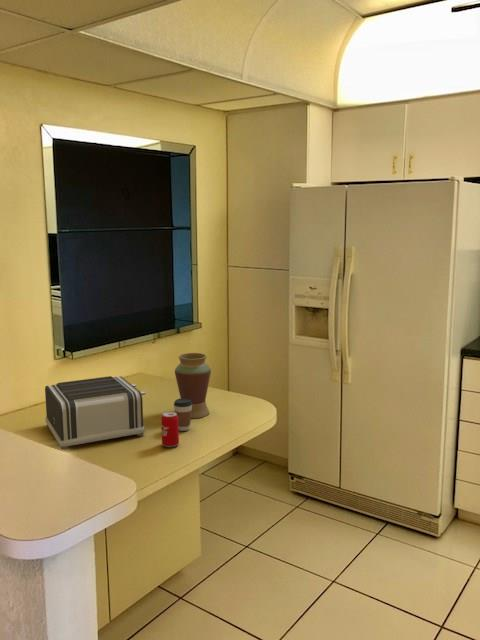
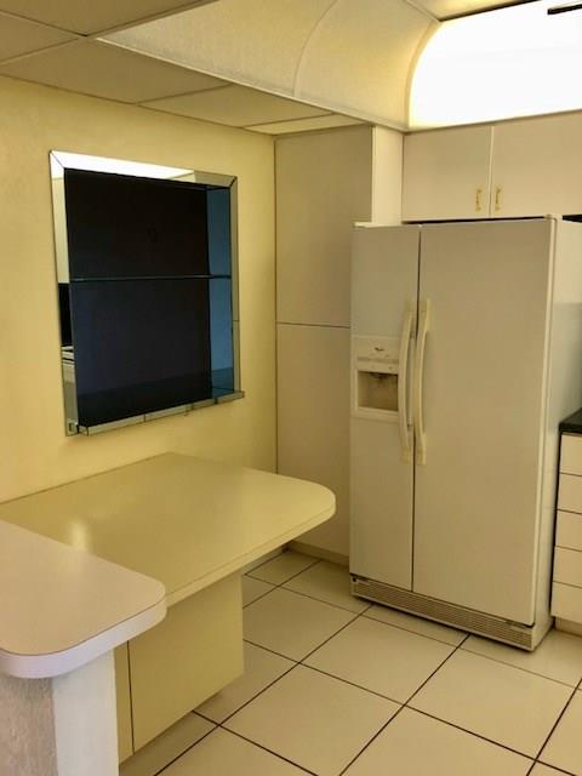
- coffee cup (183, 414)
- toaster (97, 407)
- beverage can (170, 429)
- vase (193, 384)
